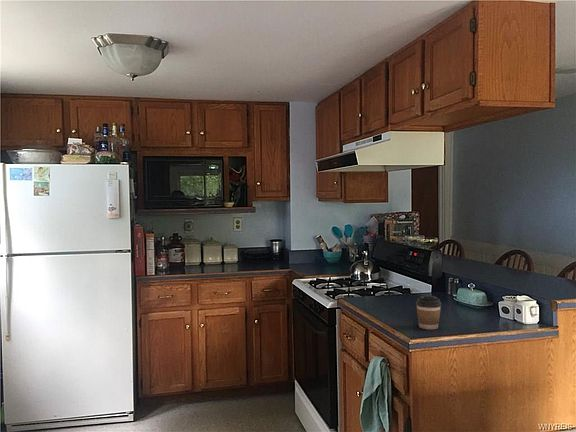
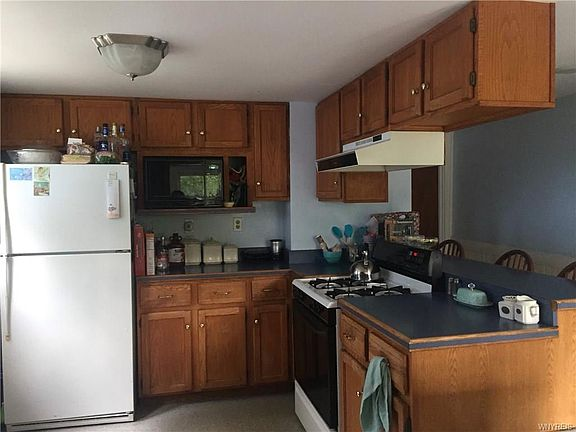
- coffee cup (428, 310)
